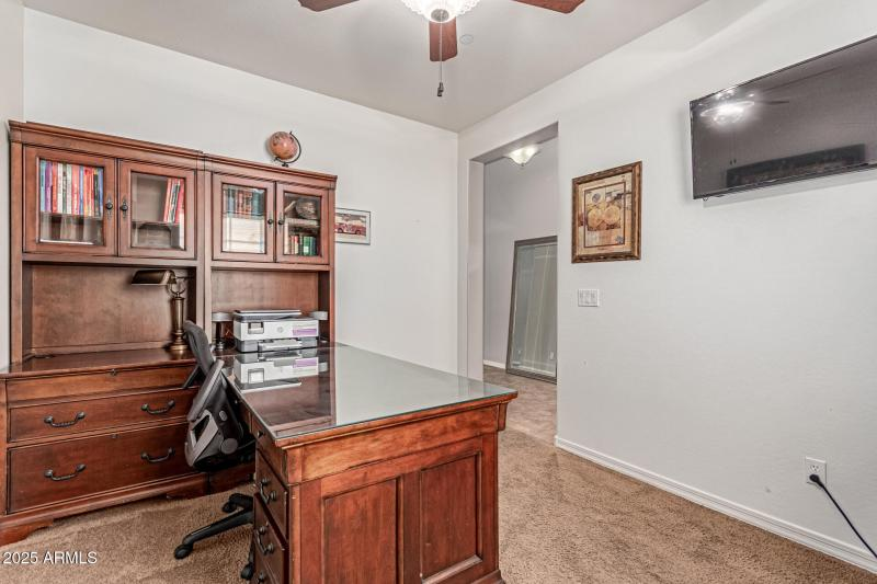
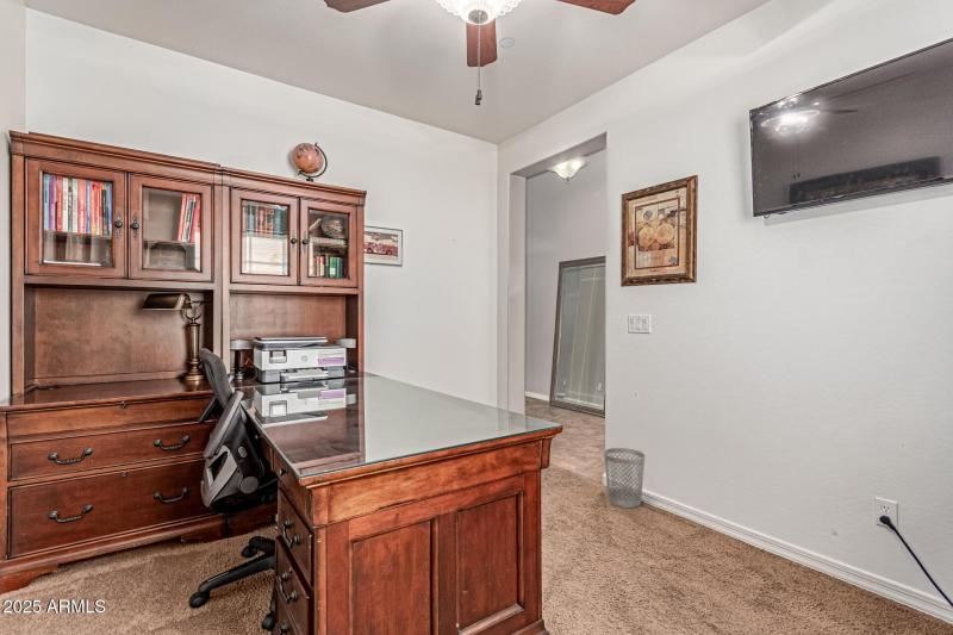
+ wastebasket (624, 477)
